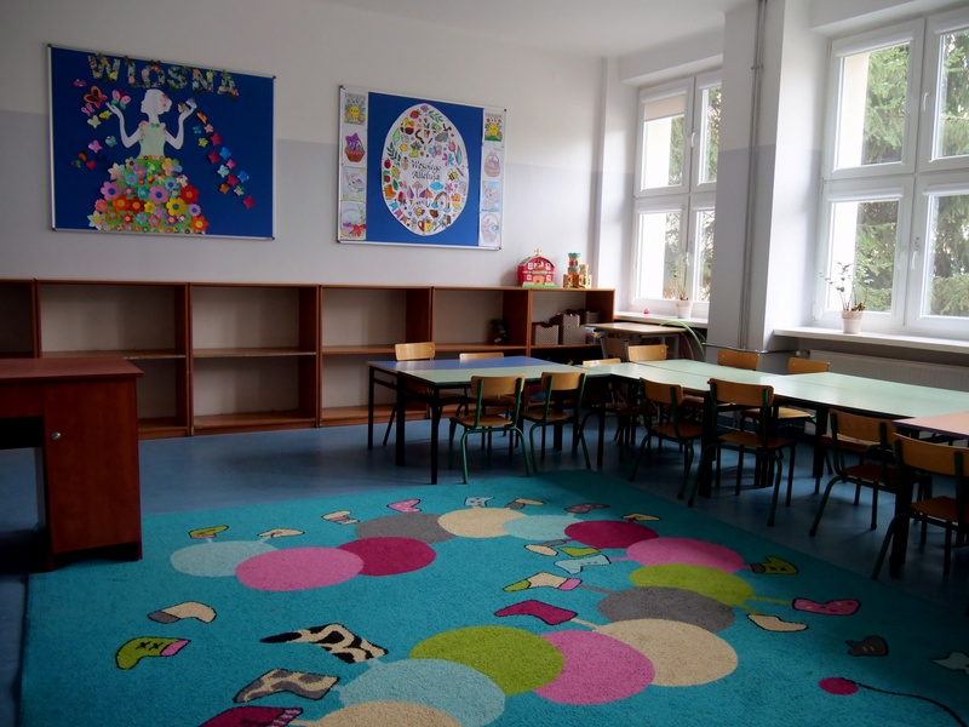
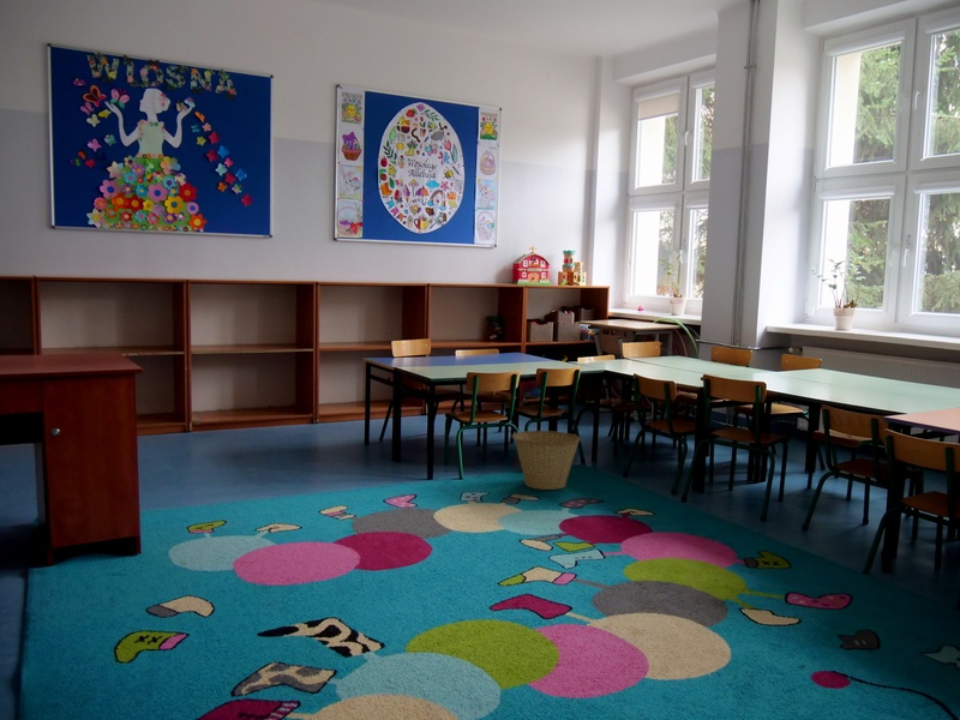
+ basket (545, 460)
